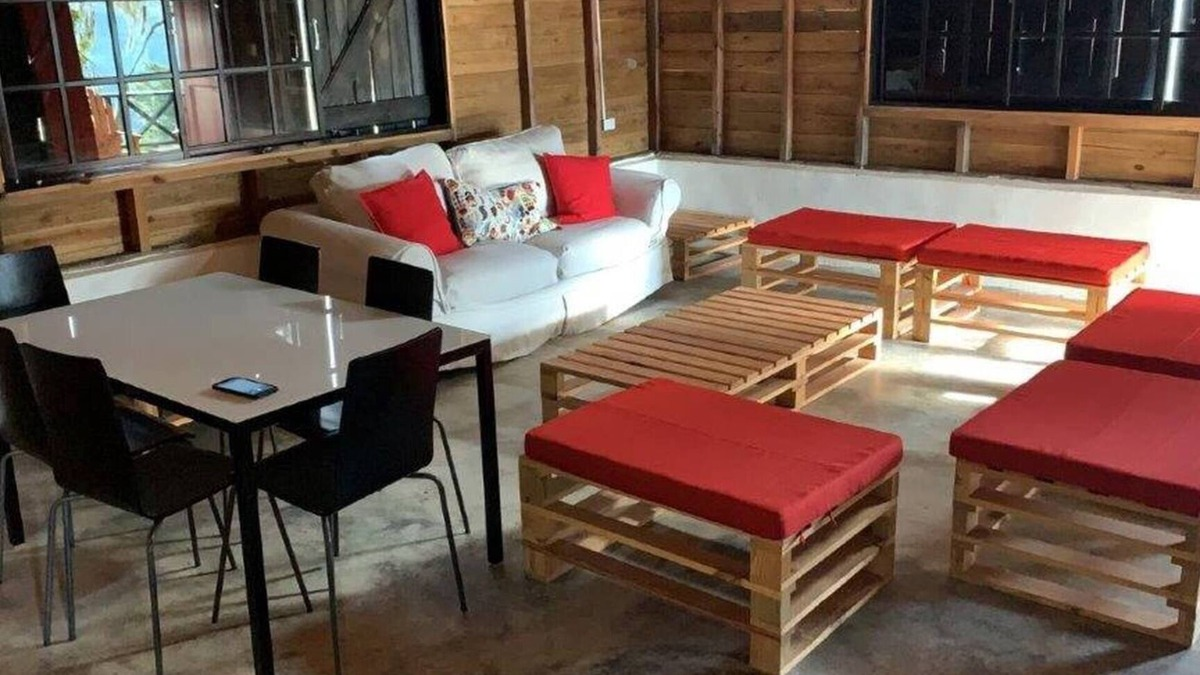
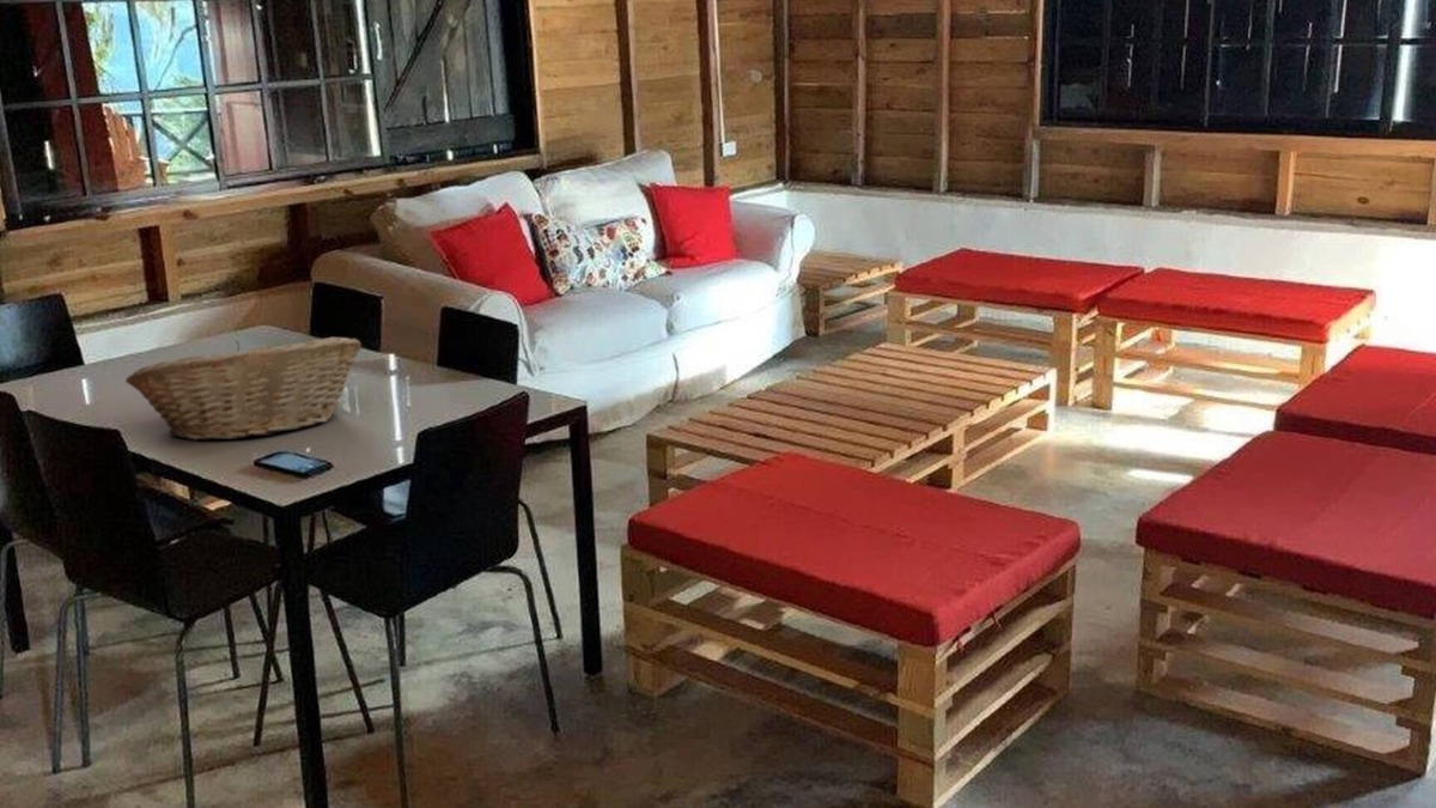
+ fruit basket (249, 379)
